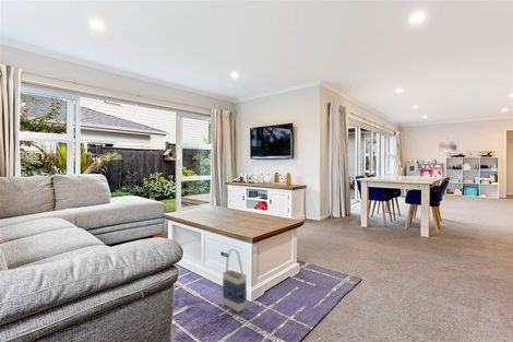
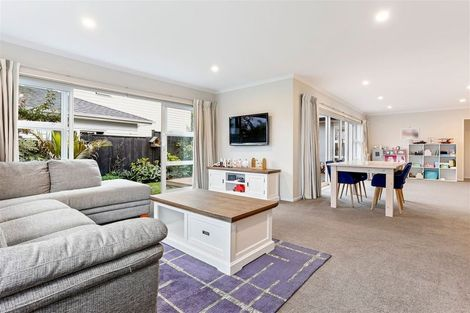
- bag (234, 276)
